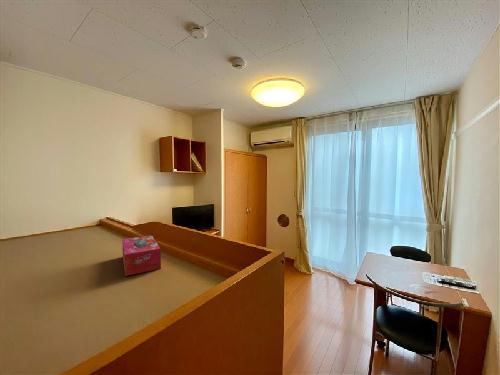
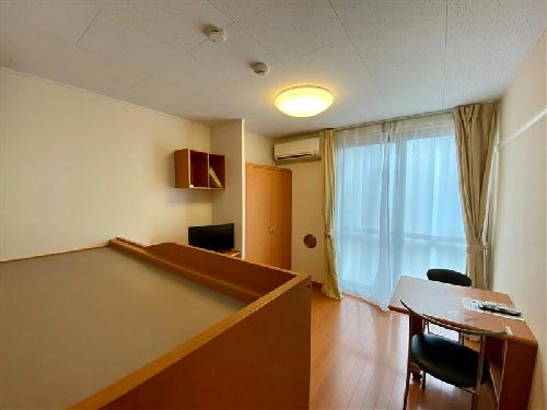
- tissue box (140, 252)
